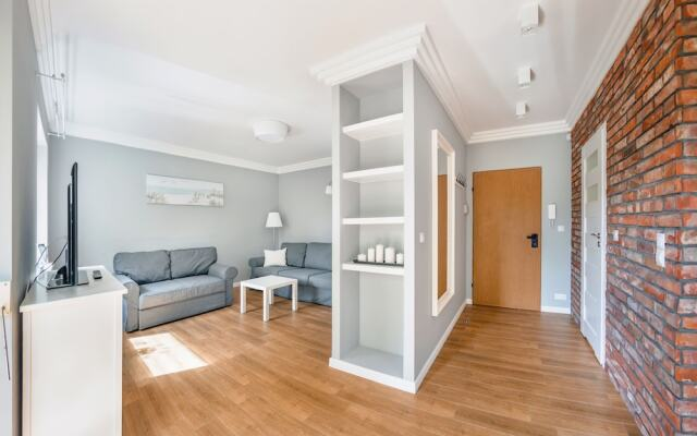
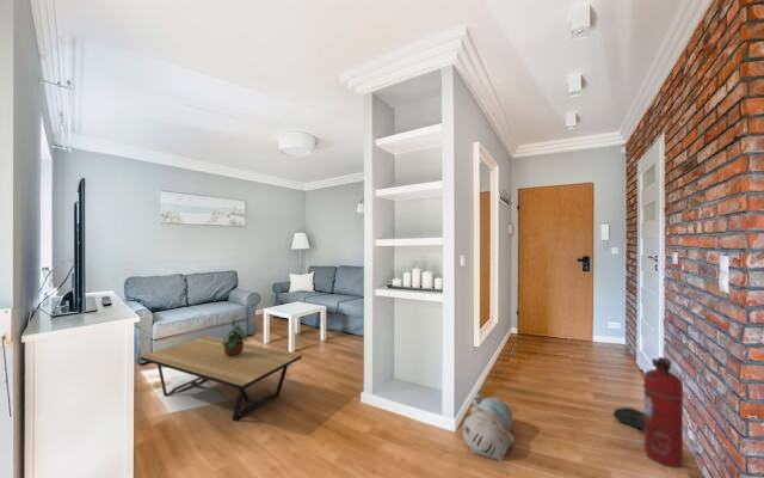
+ fire extinguisher (663, 405)
+ plush toy (489, 423)
+ coffee table (221, 375)
+ sneaker (641, 422)
+ potted plant (234, 335)
